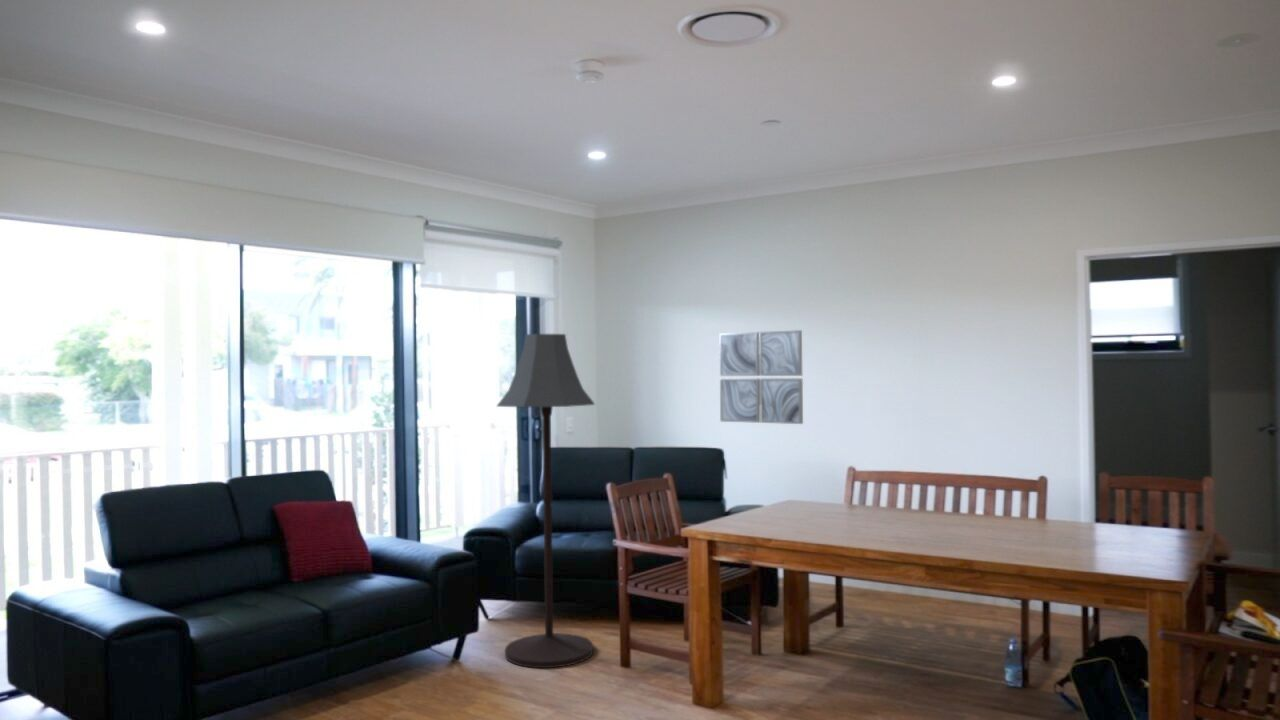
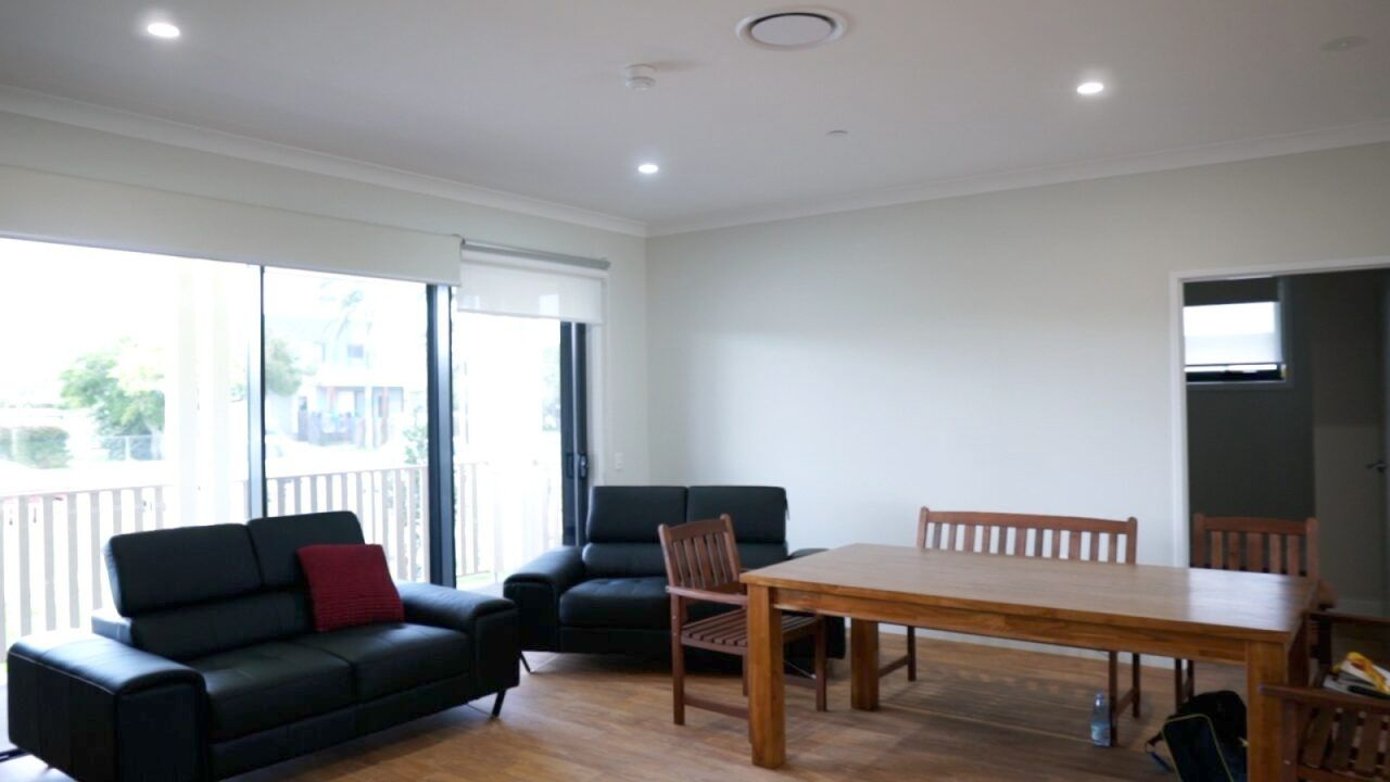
- floor lamp (547, 493)
- wall art (759, 378)
